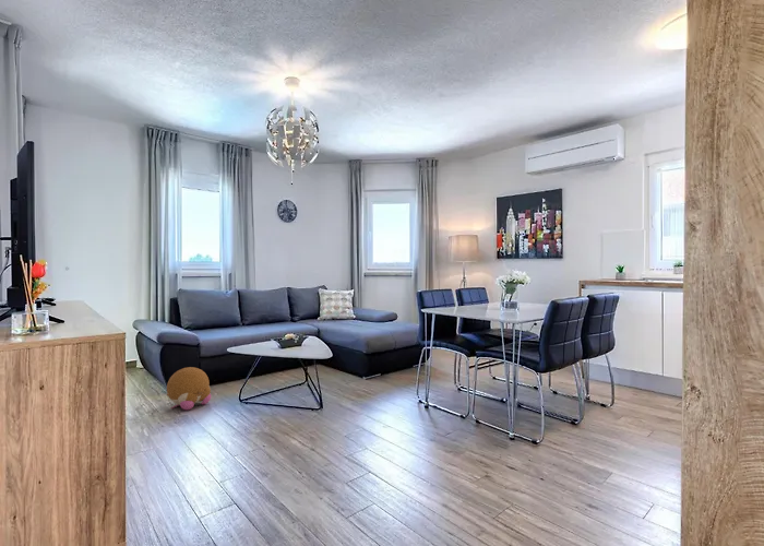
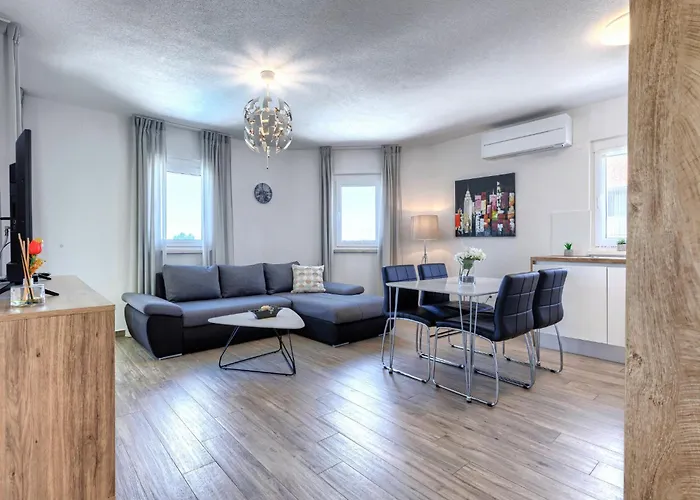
- plush toy (189, 385)
